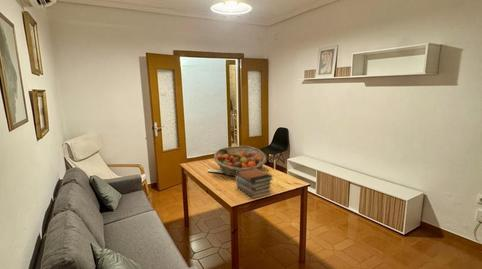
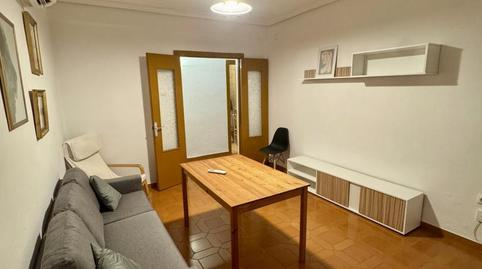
- book stack (253, 181)
- fruit basket (240, 160)
